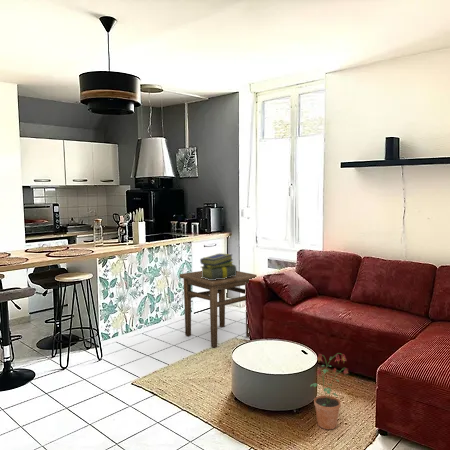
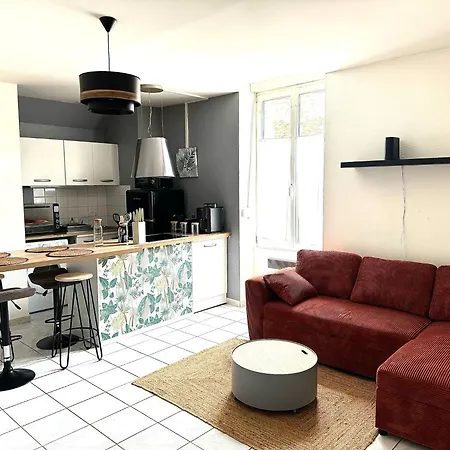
- potted plant (328, 388)
- stack of books (217, 266)
- side table (218, 305)
